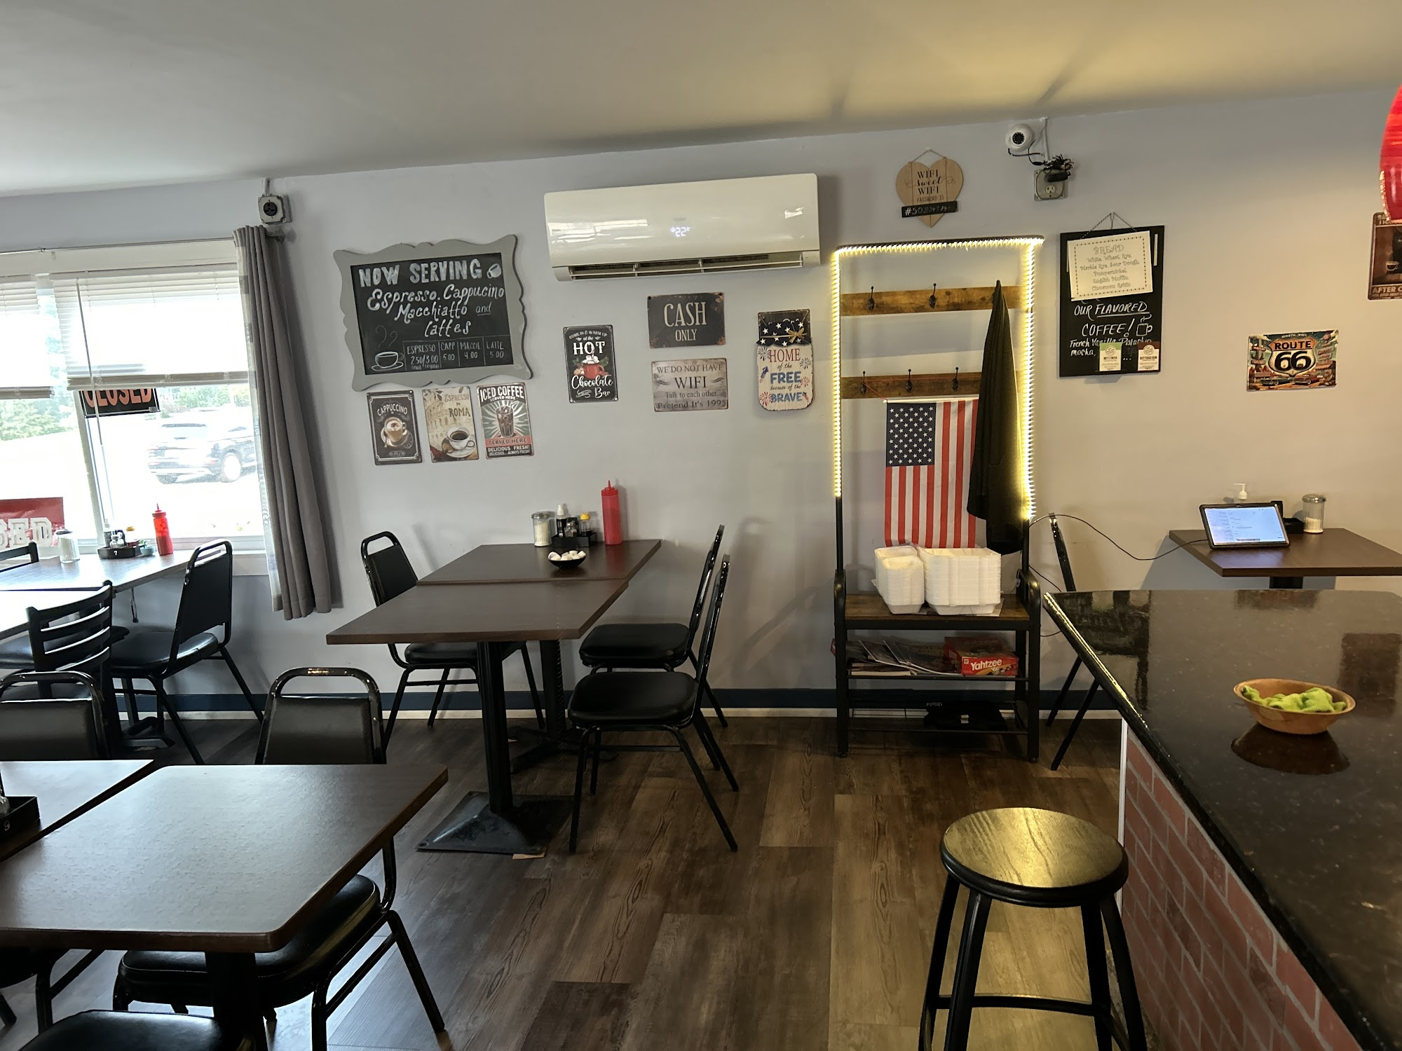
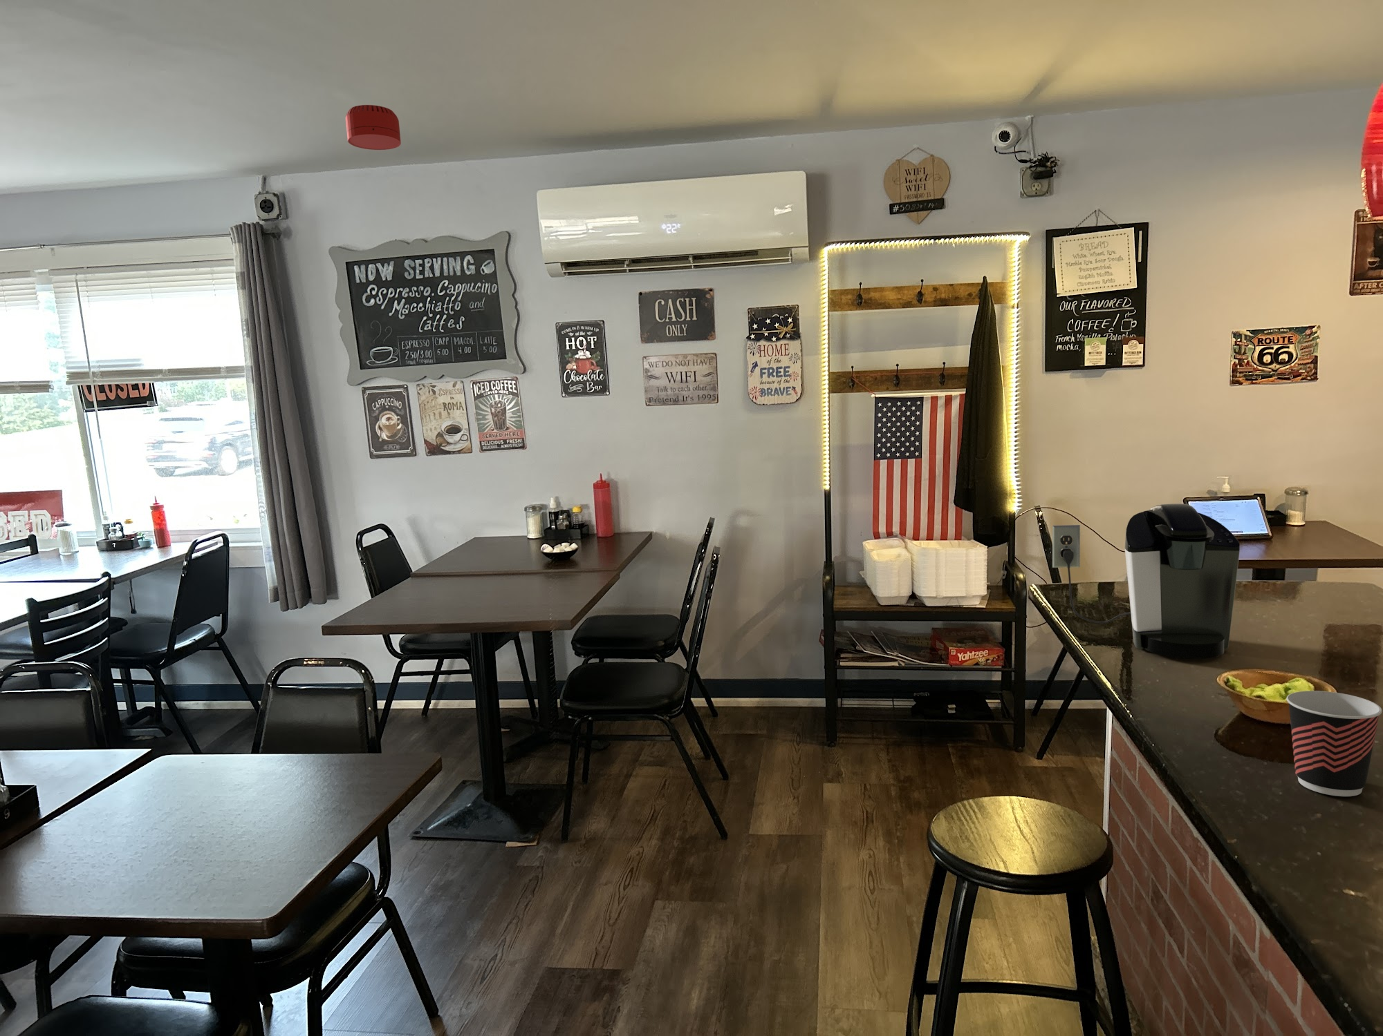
+ cup (1331, 744)
+ smoke detector (372, 126)
+ coffee maker (1146, 576)
